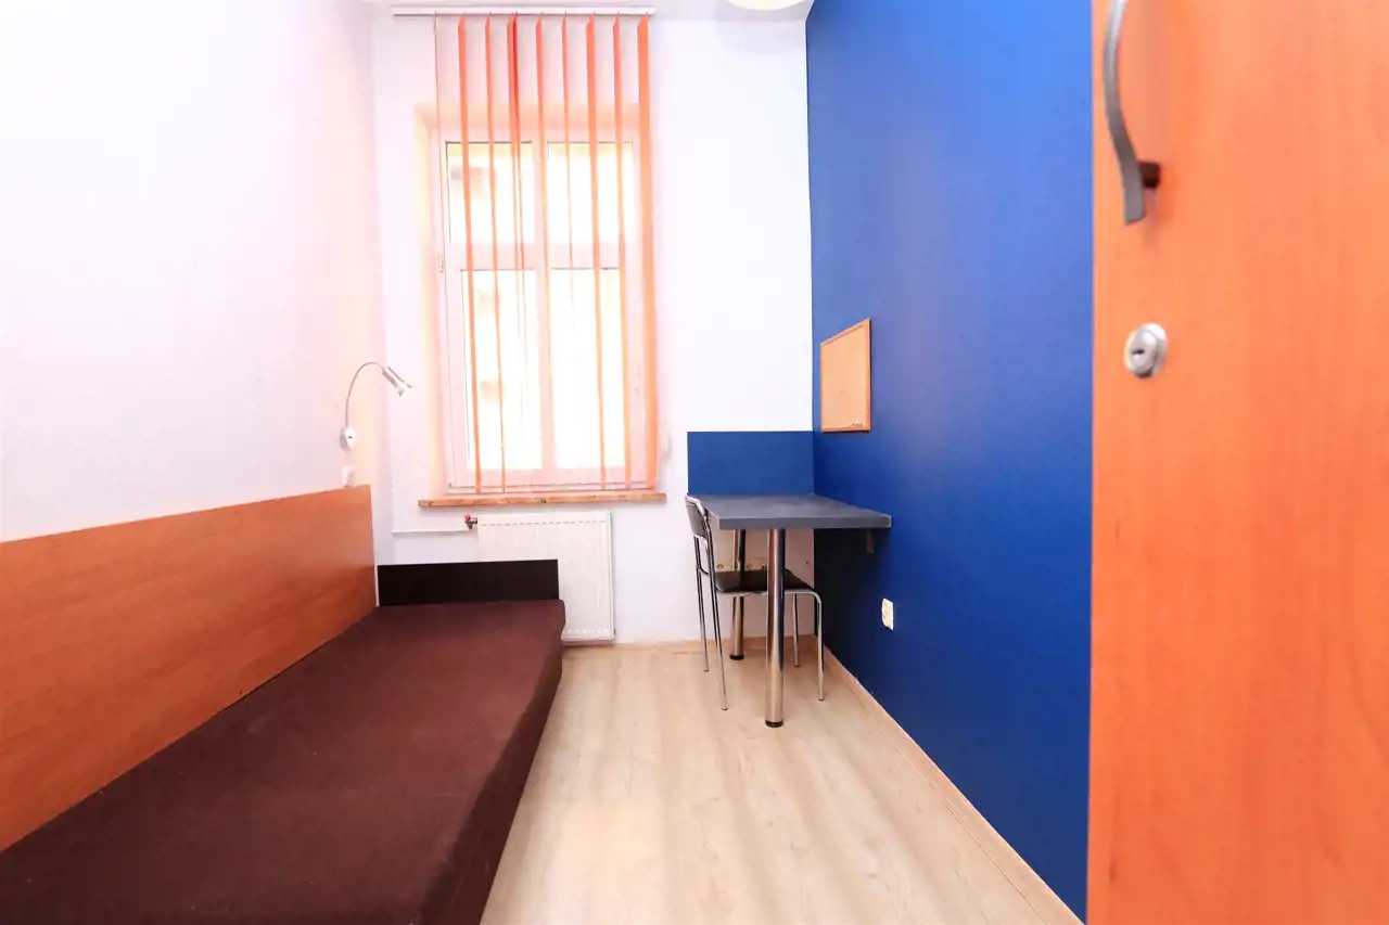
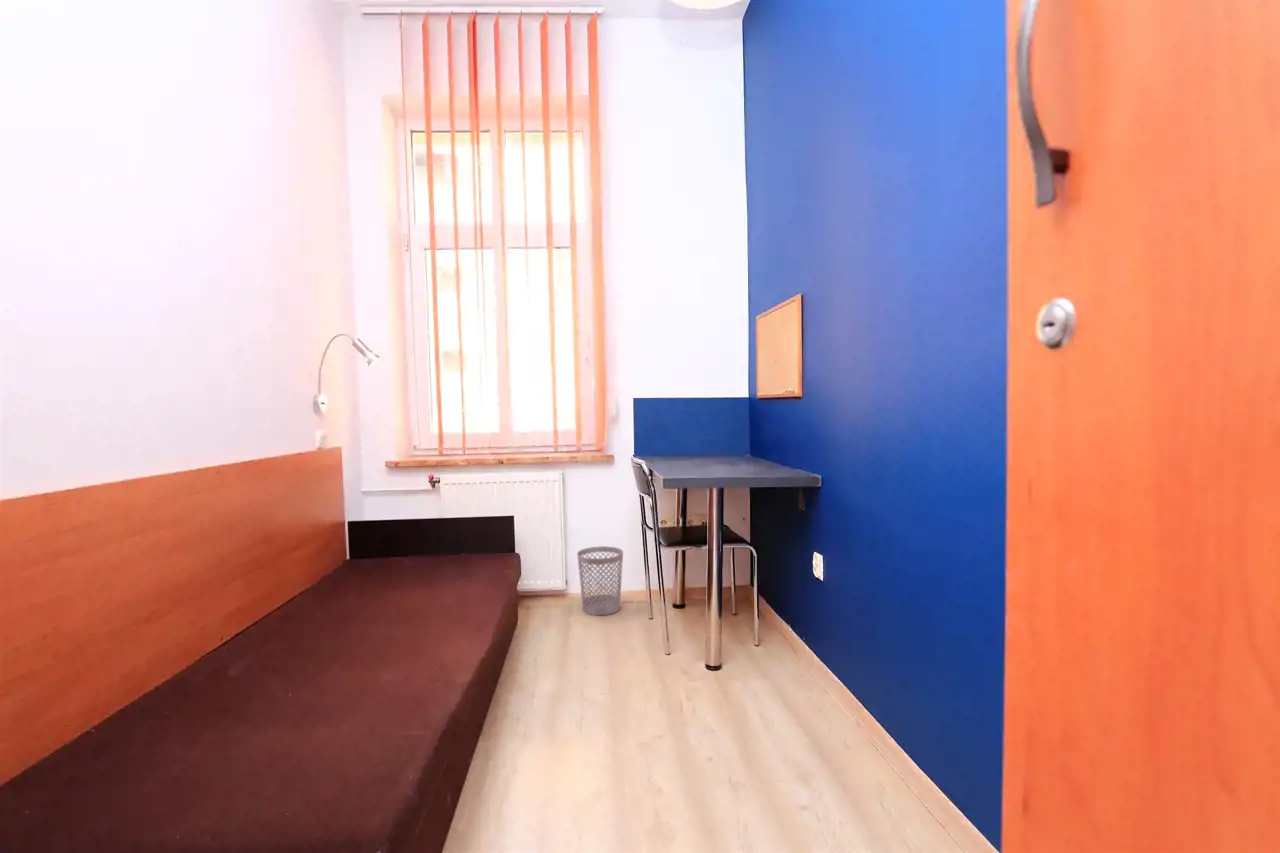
+ wastebasket (600, 580)
